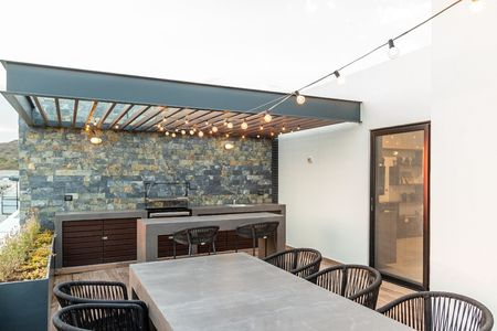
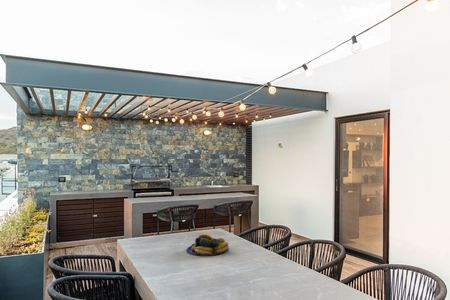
+ fruit bowl (207, 242)
